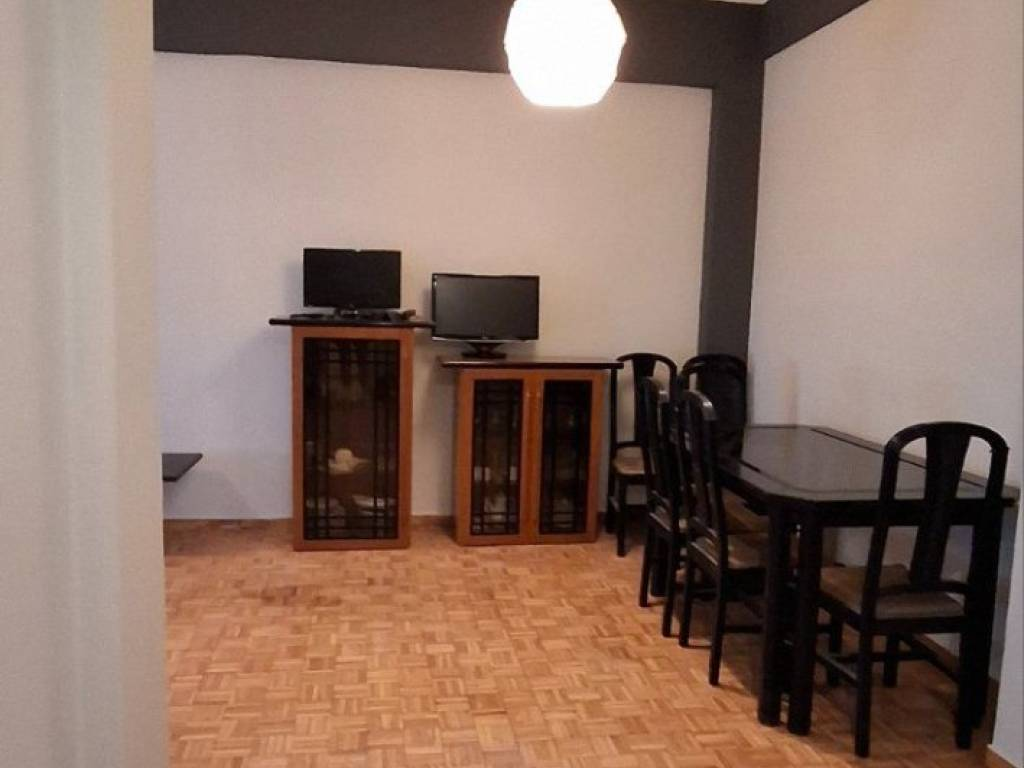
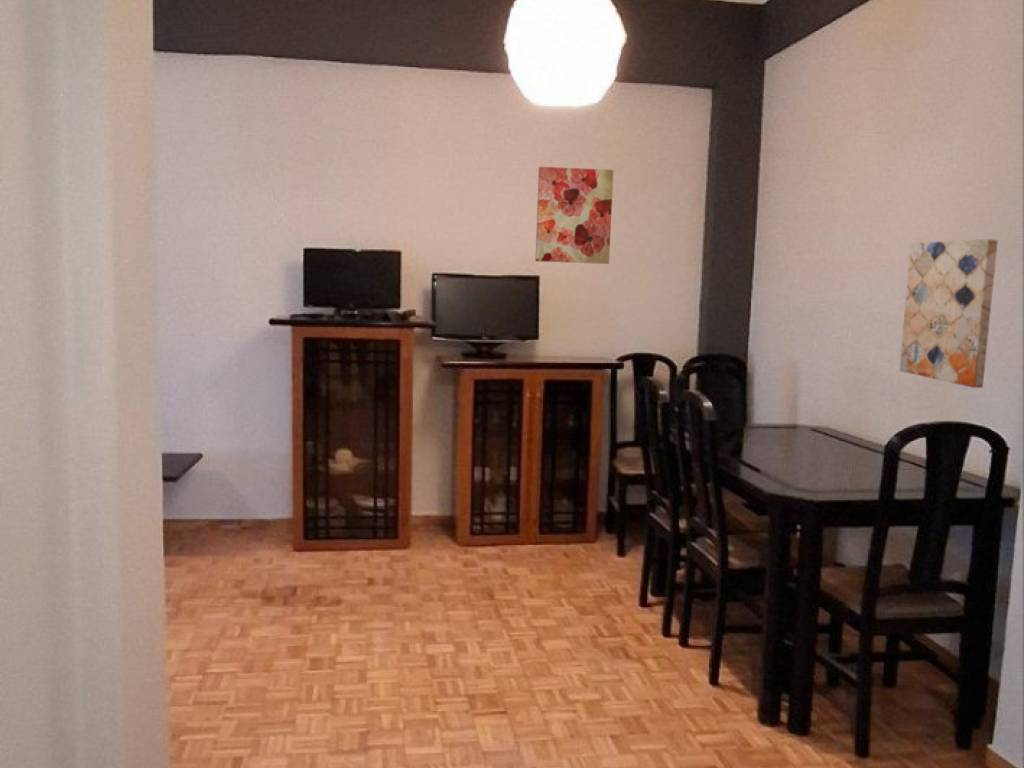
+ wall art (574, 215)
+ wall art (944, 310)
